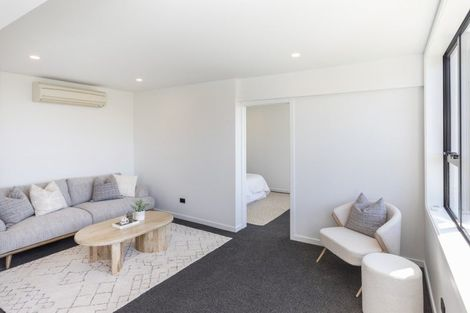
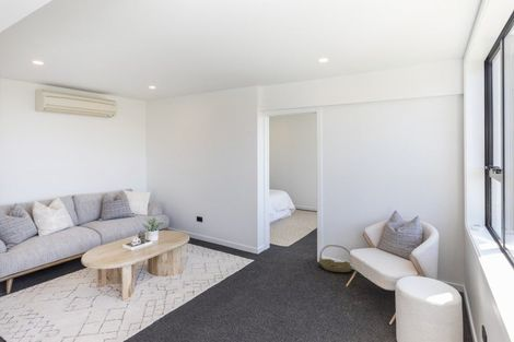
+ basket (332, 260)
